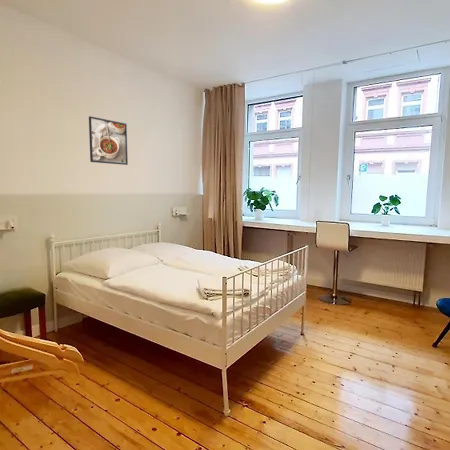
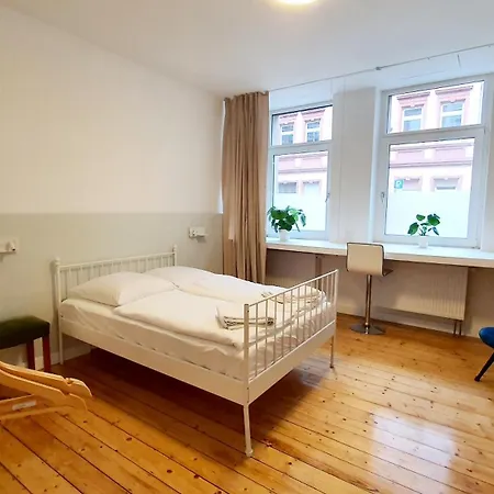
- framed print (109, 142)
